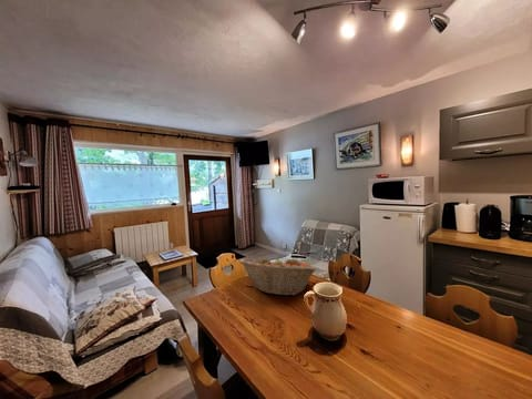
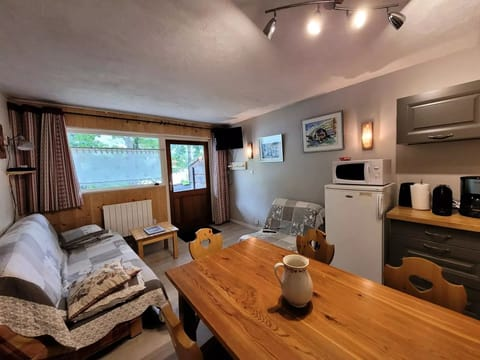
- fruit basket (276, 269)
